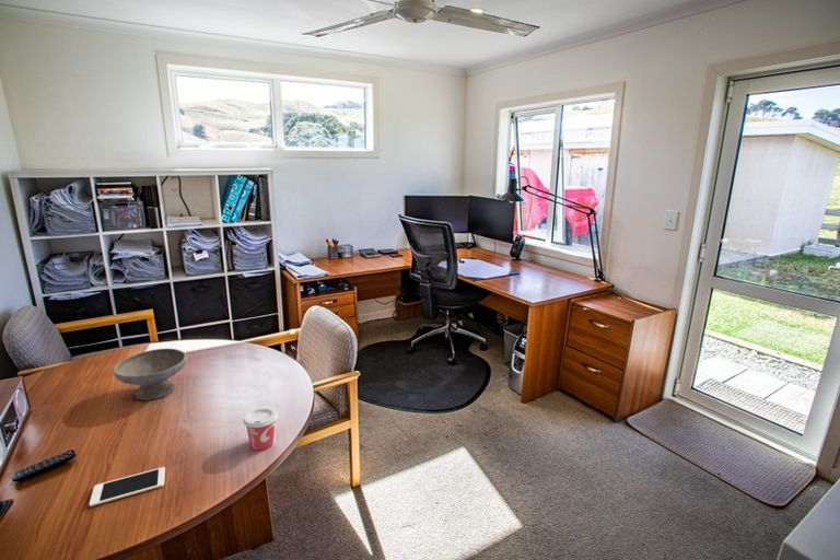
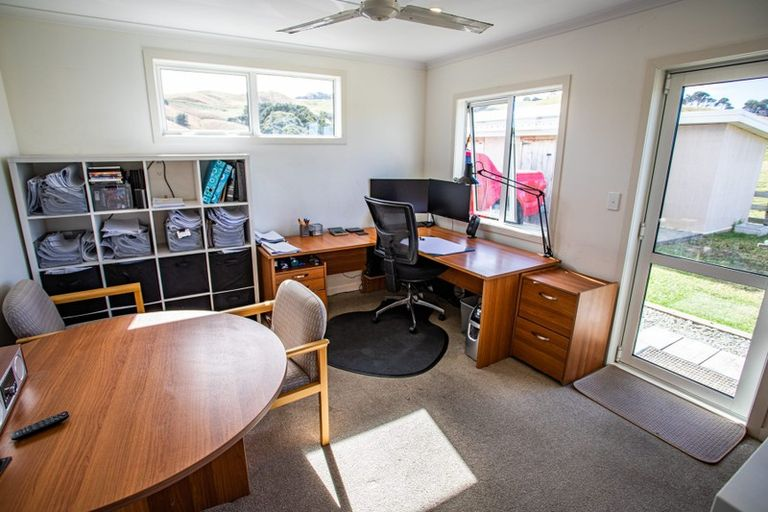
- cell phone (129, 486)
- cup (261, 429)
- bowl (153, 376)
